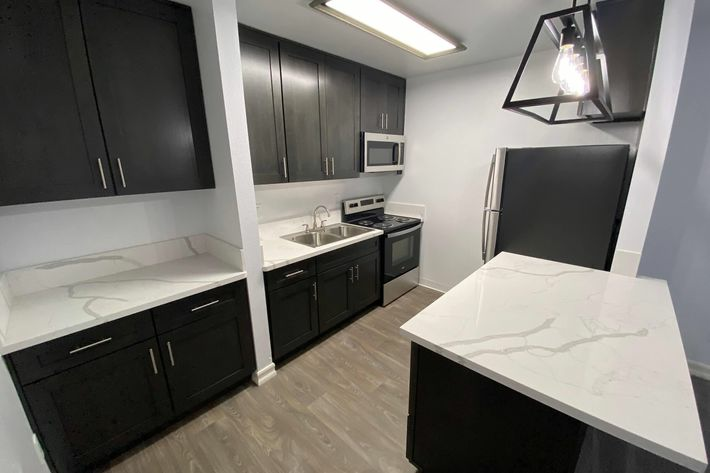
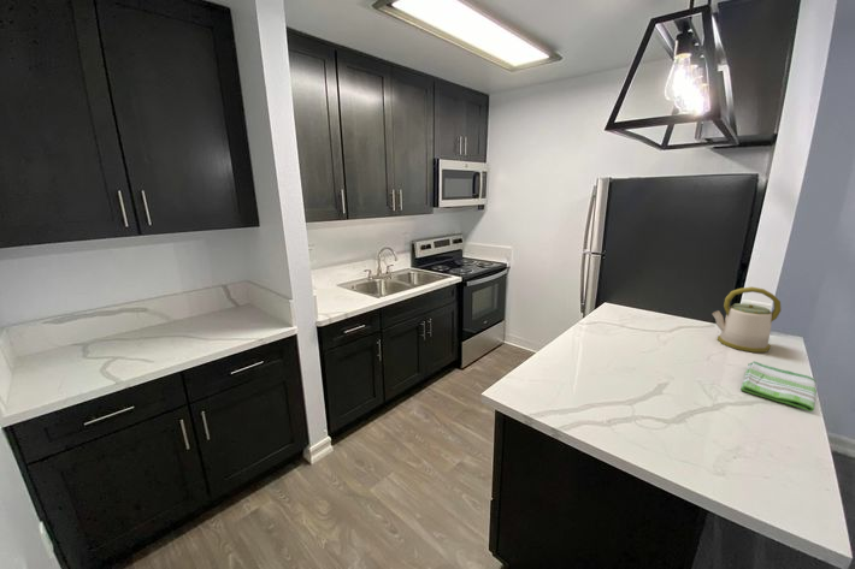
+ dish towel (778, 383)
+ kettle (743, 315)
